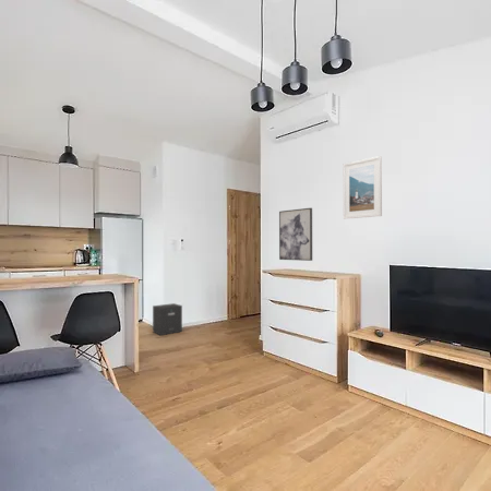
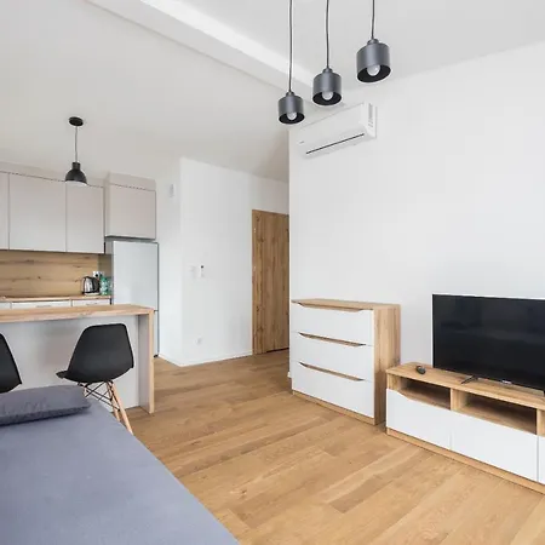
- wall art (295, 235)
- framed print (361, 189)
- speaker (167, 319)
